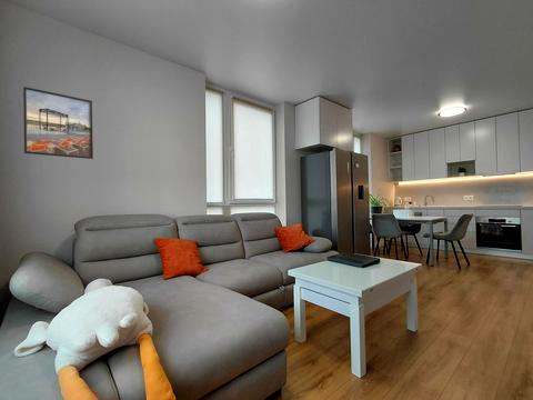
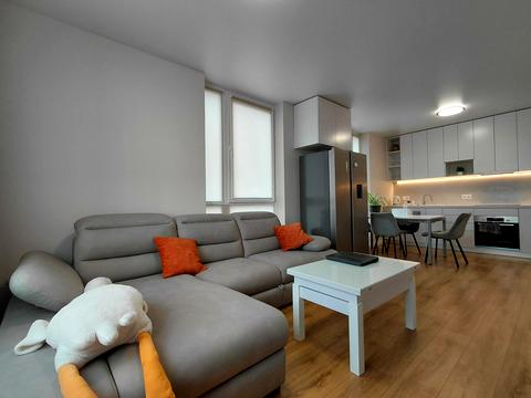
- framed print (60, 124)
